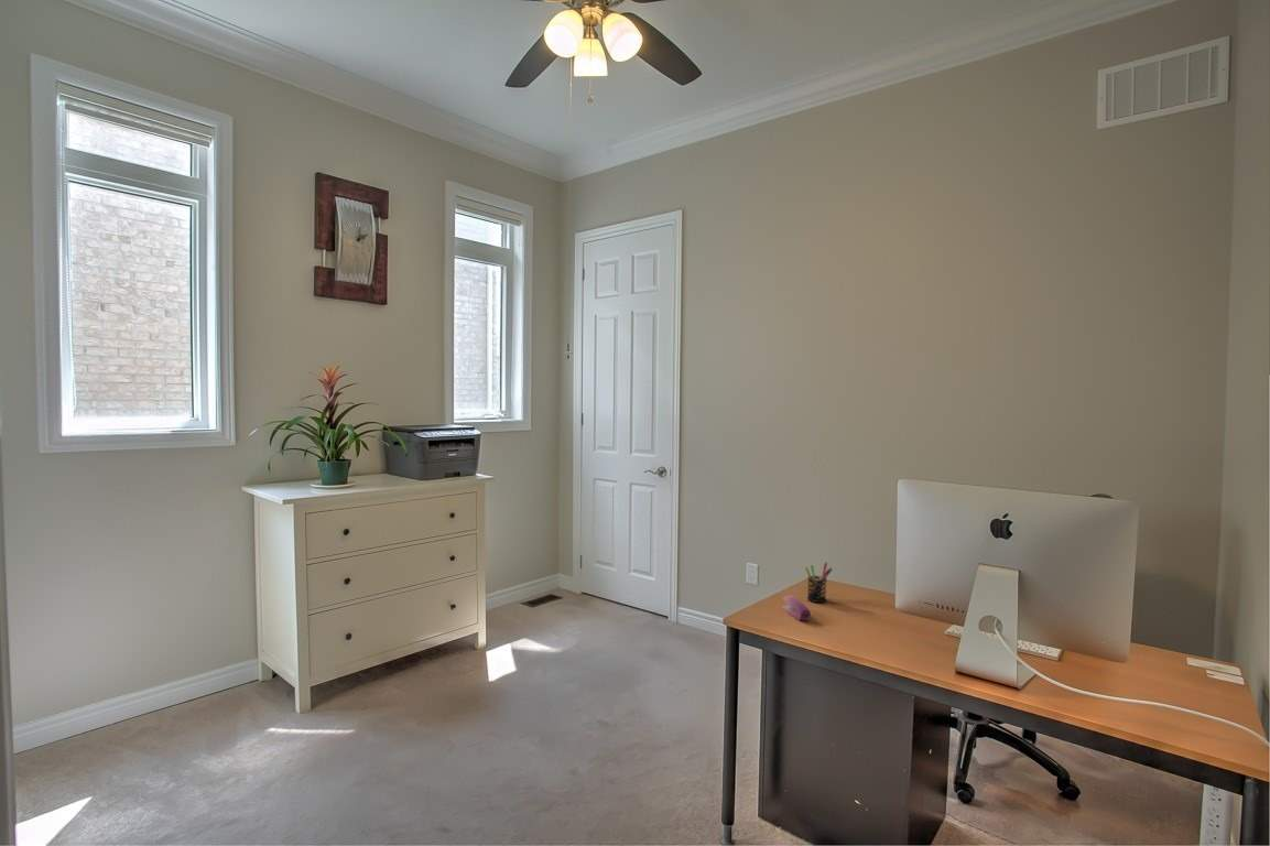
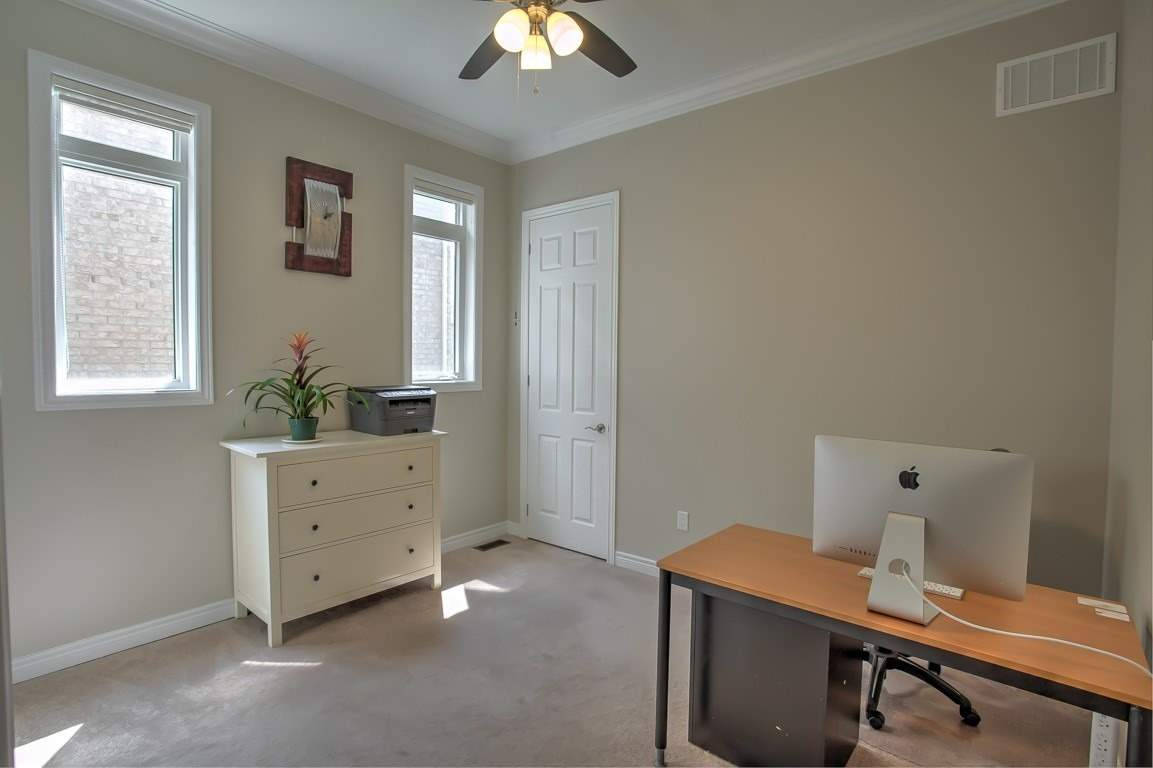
- pen holder (816, 581)
- stapler (795, 607)
